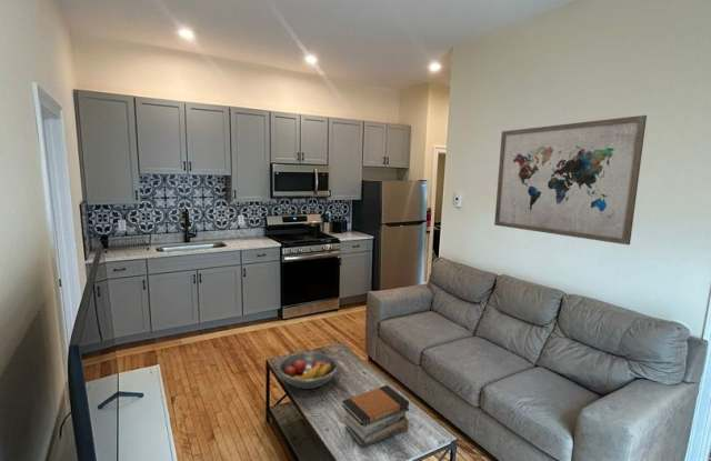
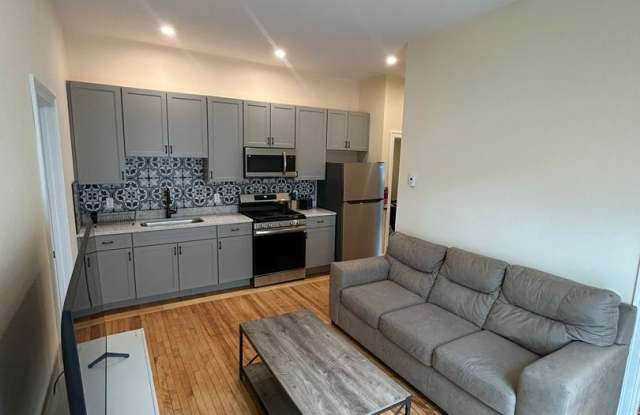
- fruit bowl (308, 370)
- wall art (557, 180)
- book stack (374, 414)
